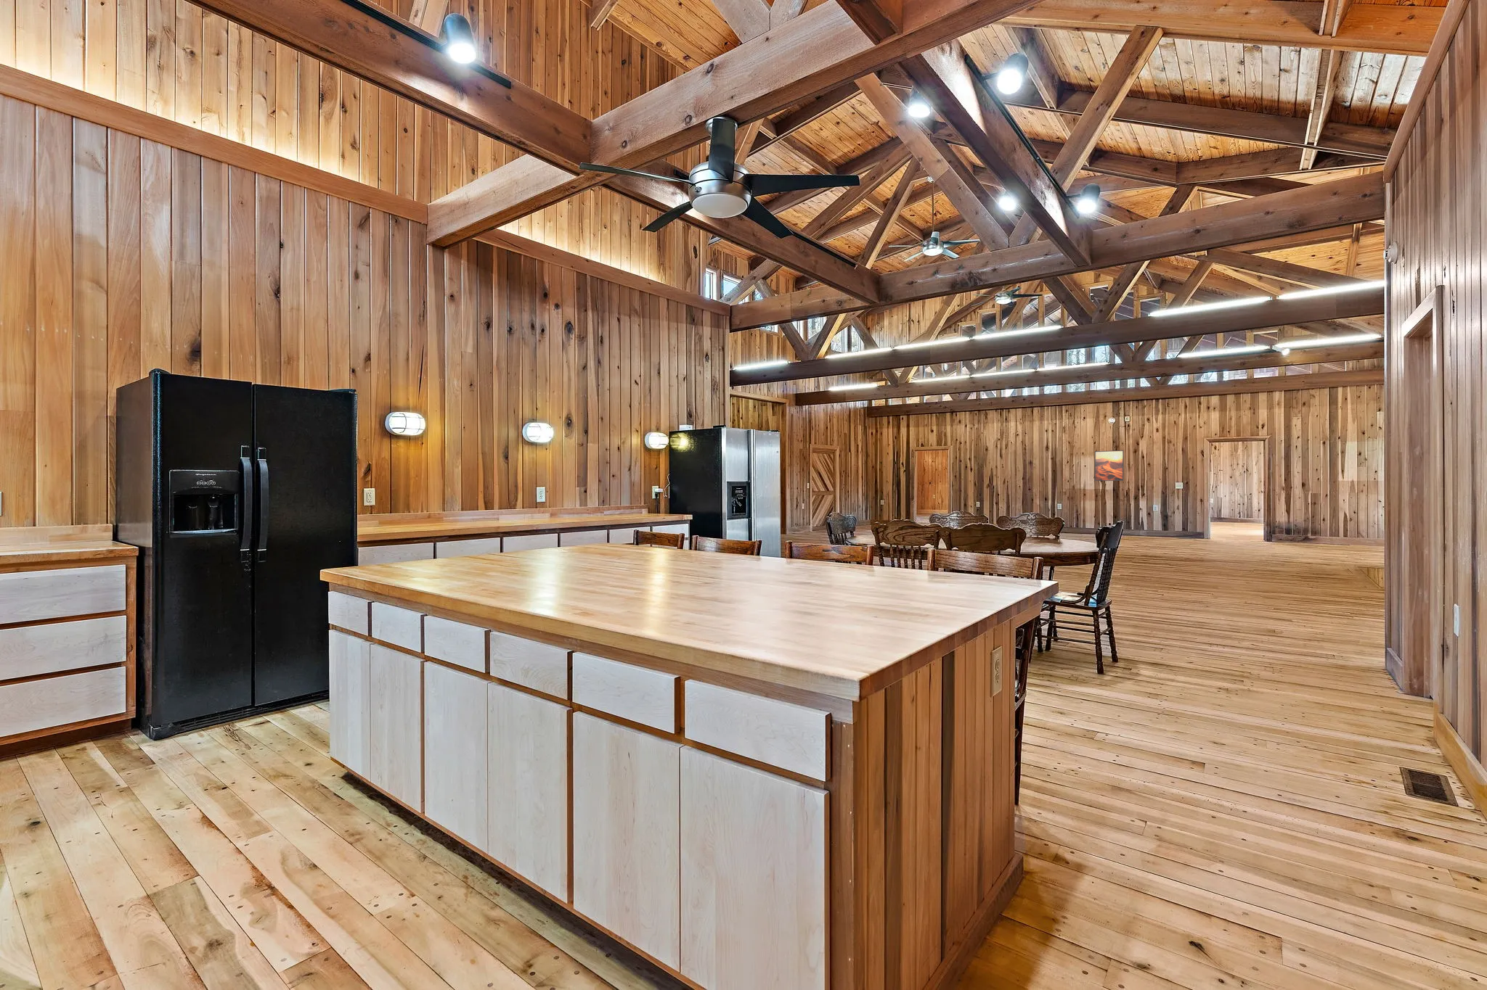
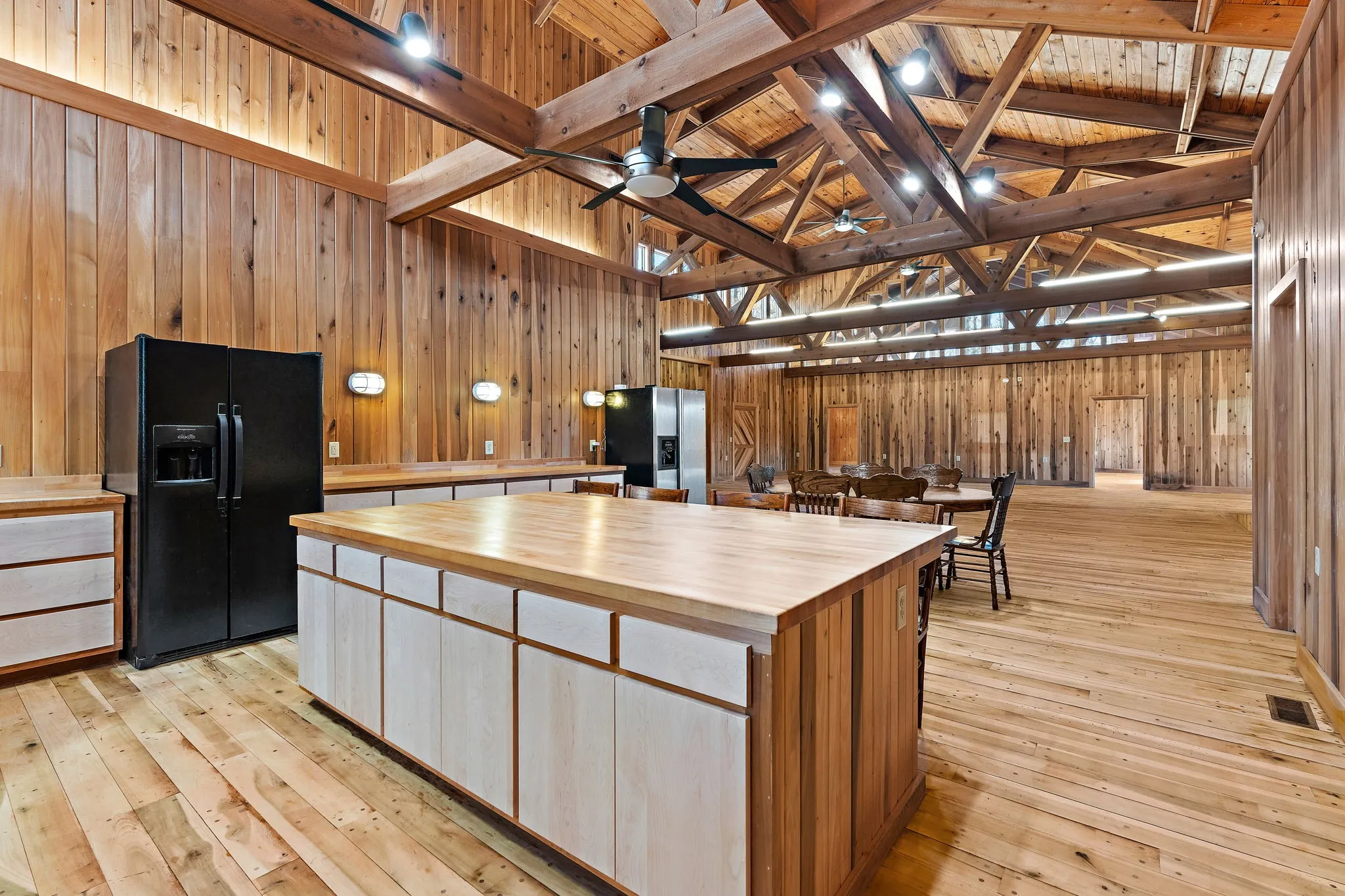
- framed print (1109, 465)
